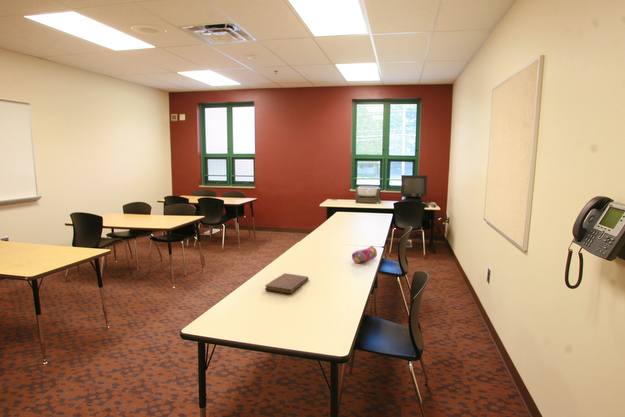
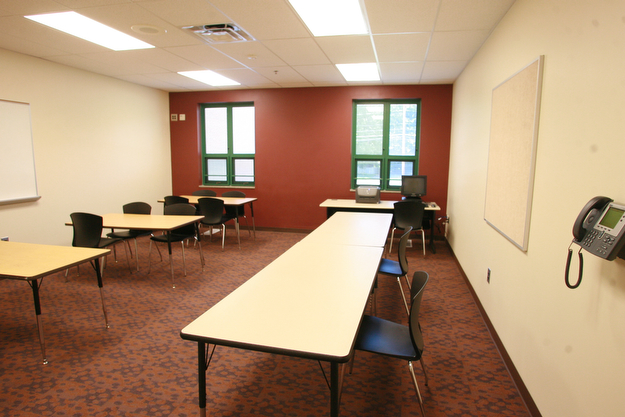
- pencil case (364, 254)
- notebook (287, 282)
